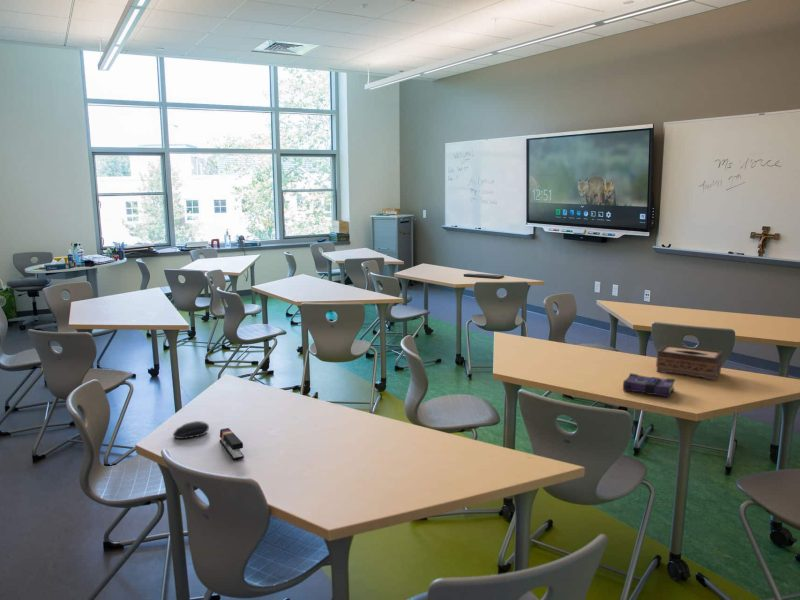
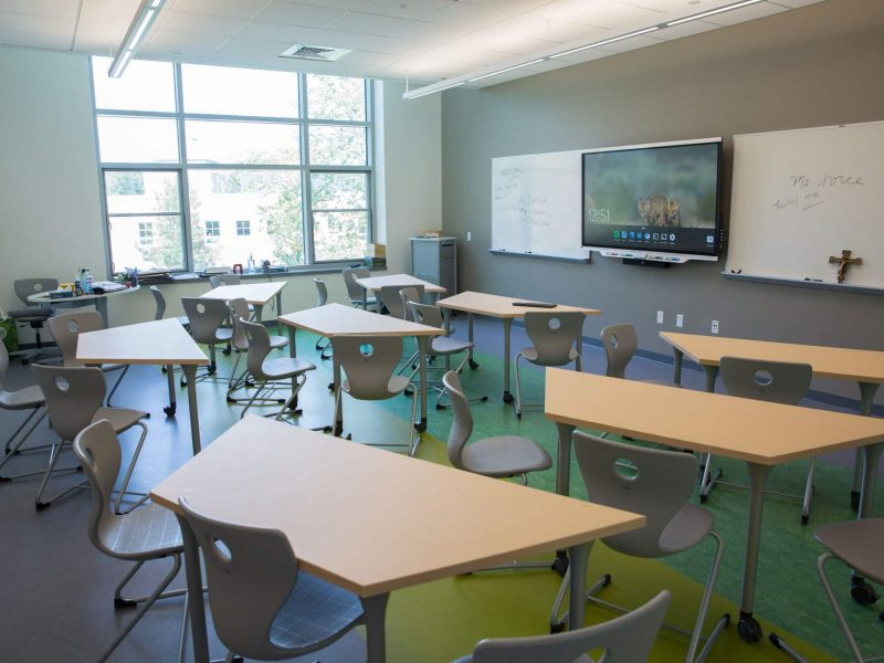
- computer mouse (191, 428)
- stapler (231, 441)
- tissue box (689, 361)
- book (648, 385)
